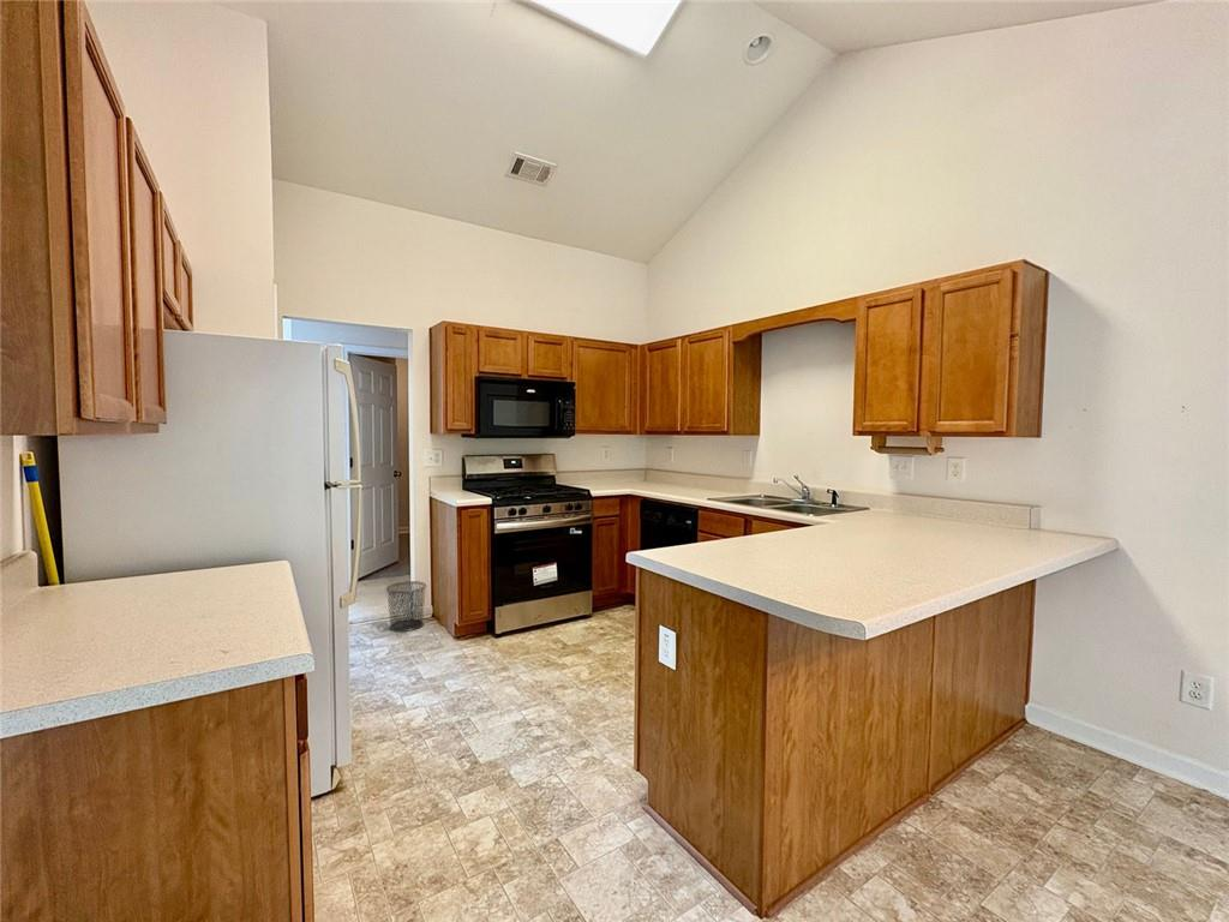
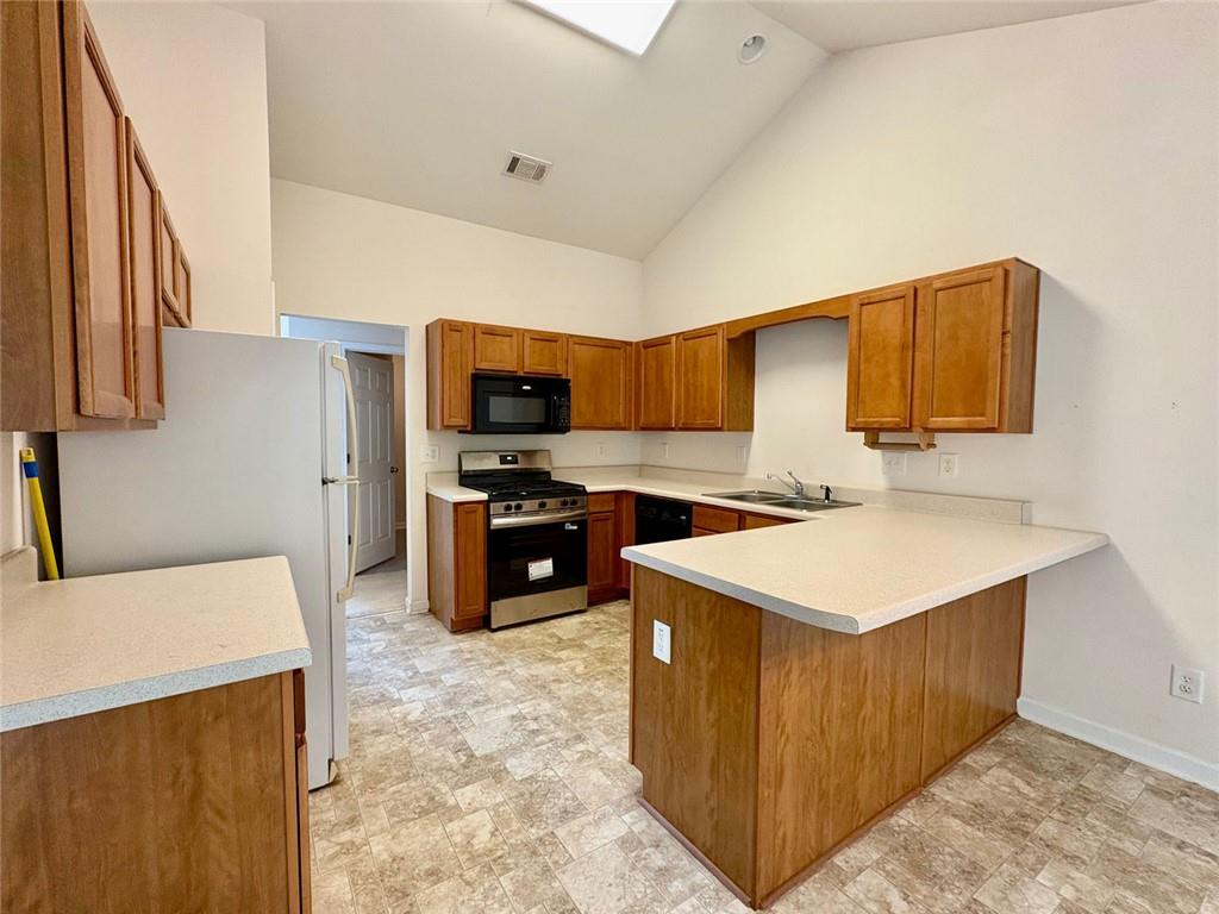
- waste bin (406, 605)
